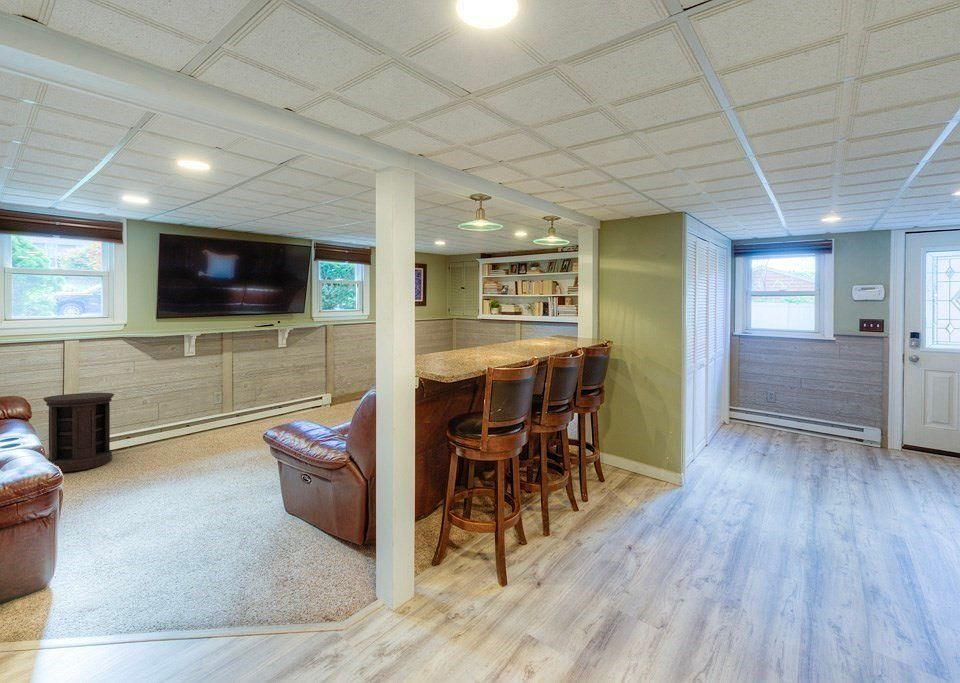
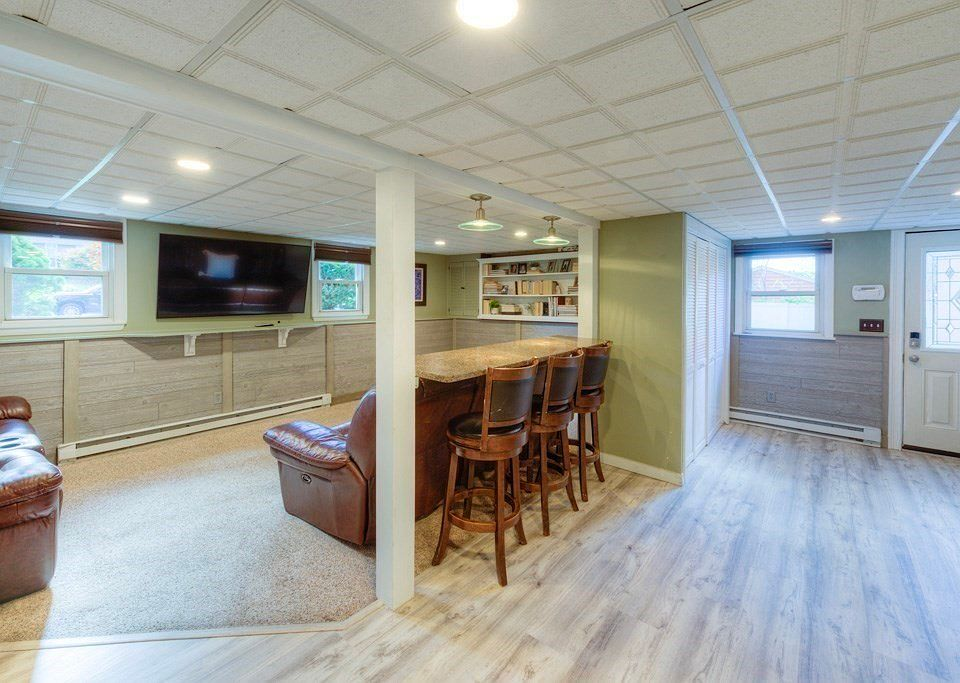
- side table (80, 430)
